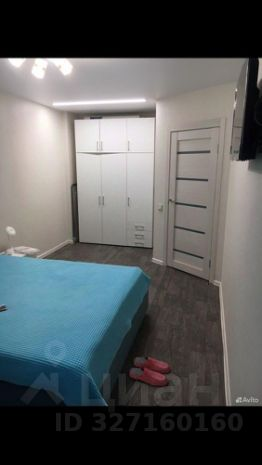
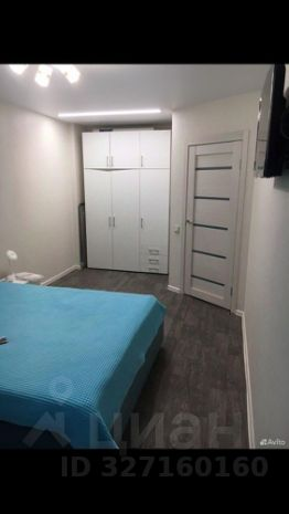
- slippers (150, 368)
